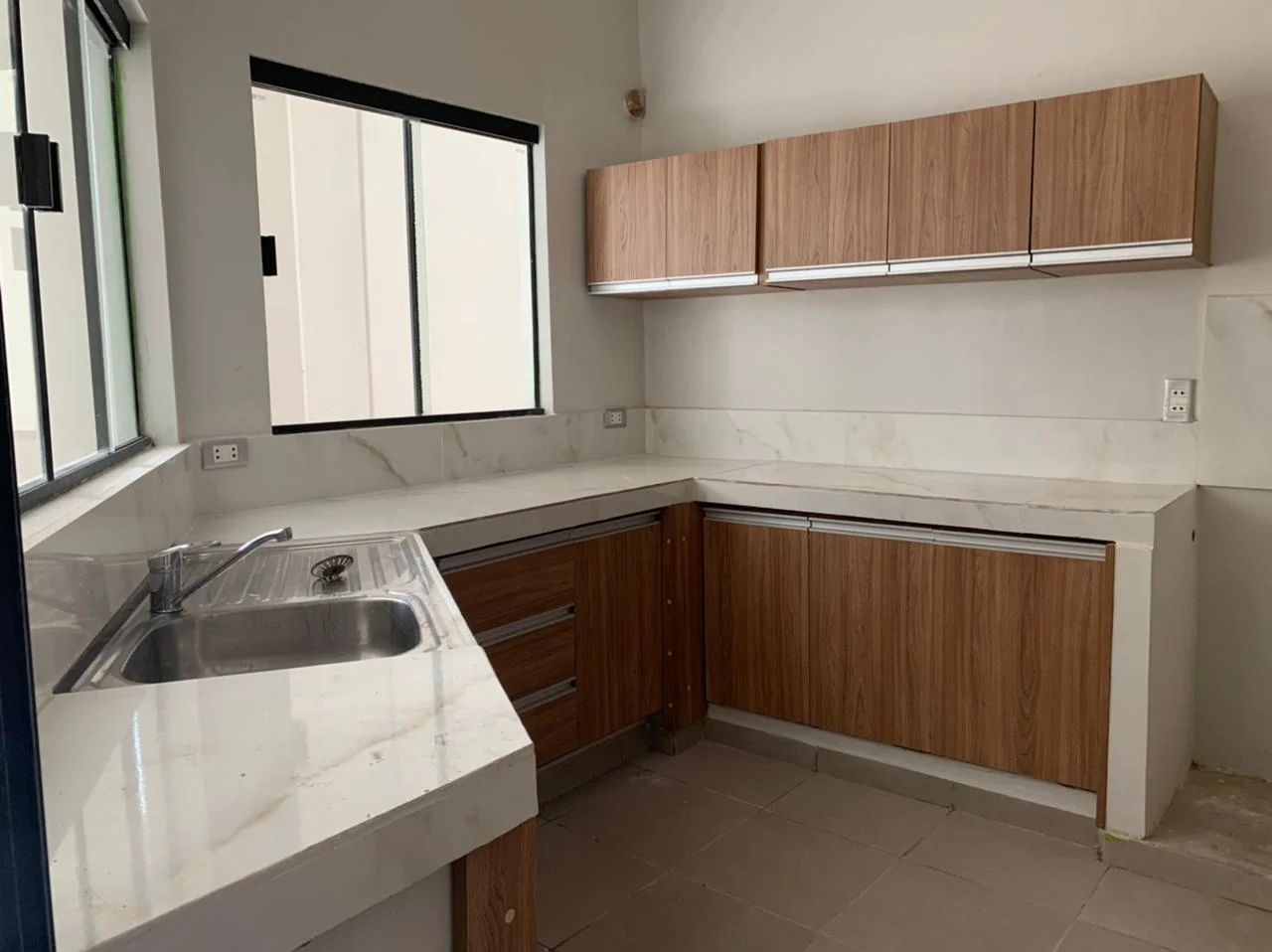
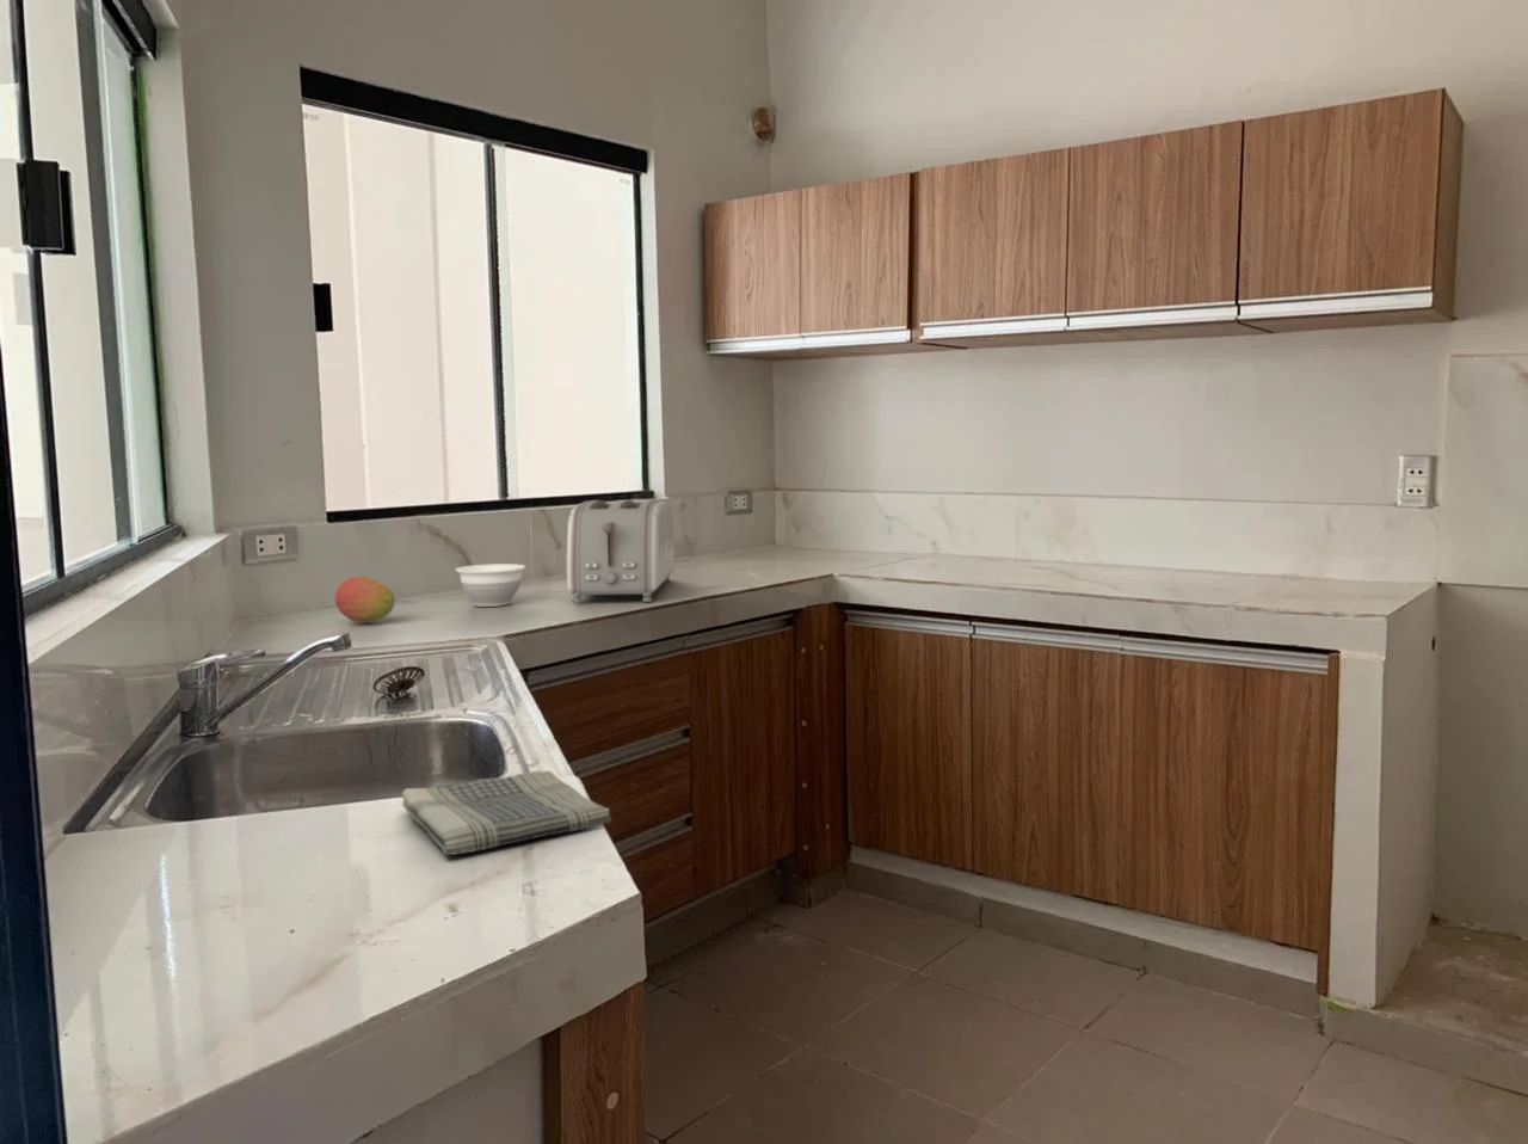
+ bowl (490, 585)
+ toaster (622, 546)
+ dish towel (501, 804)
+ fruit (364, 600)
